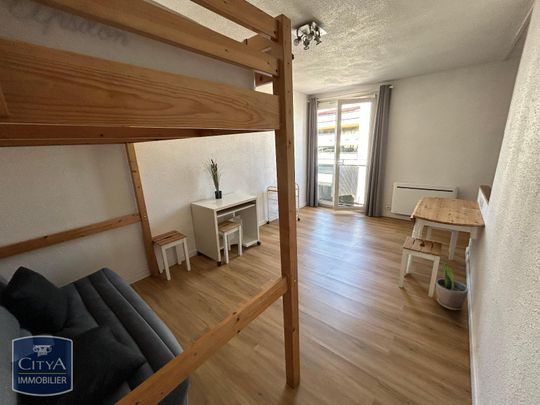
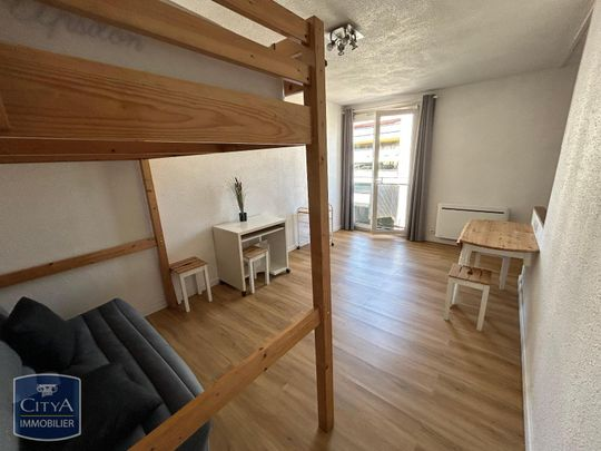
- potted plant (451, 284)
